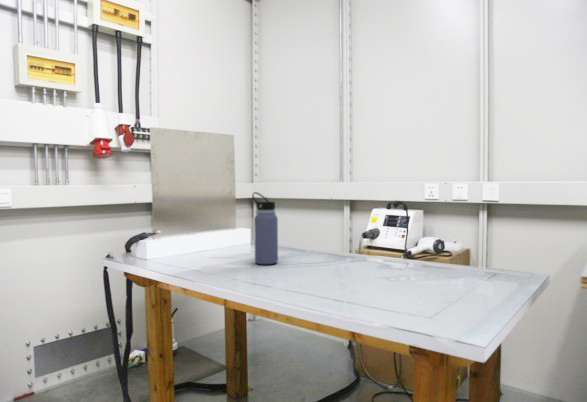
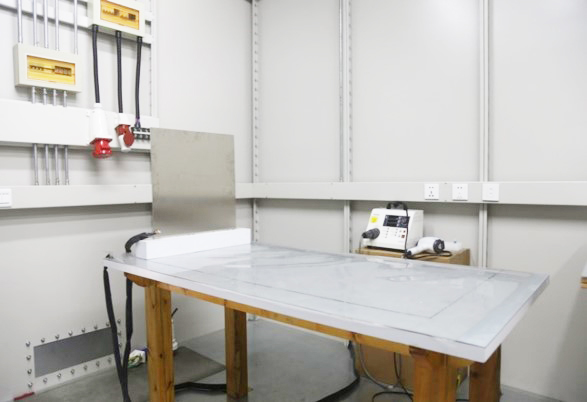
- water bottle (265, 227)
